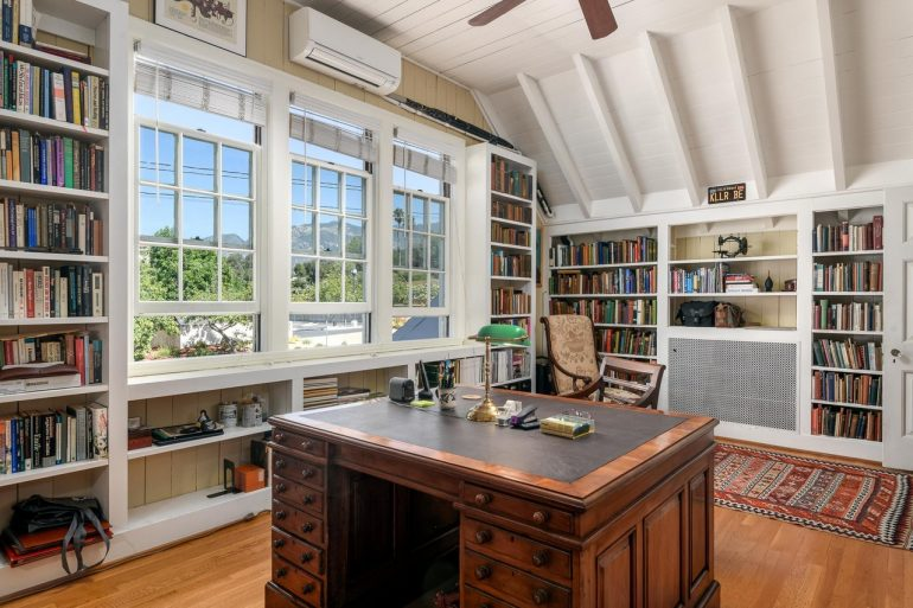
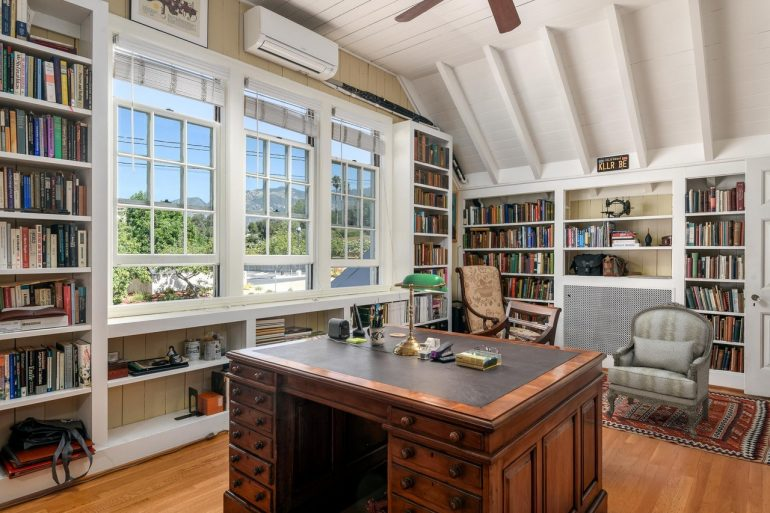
+ armchair (661, 361)
